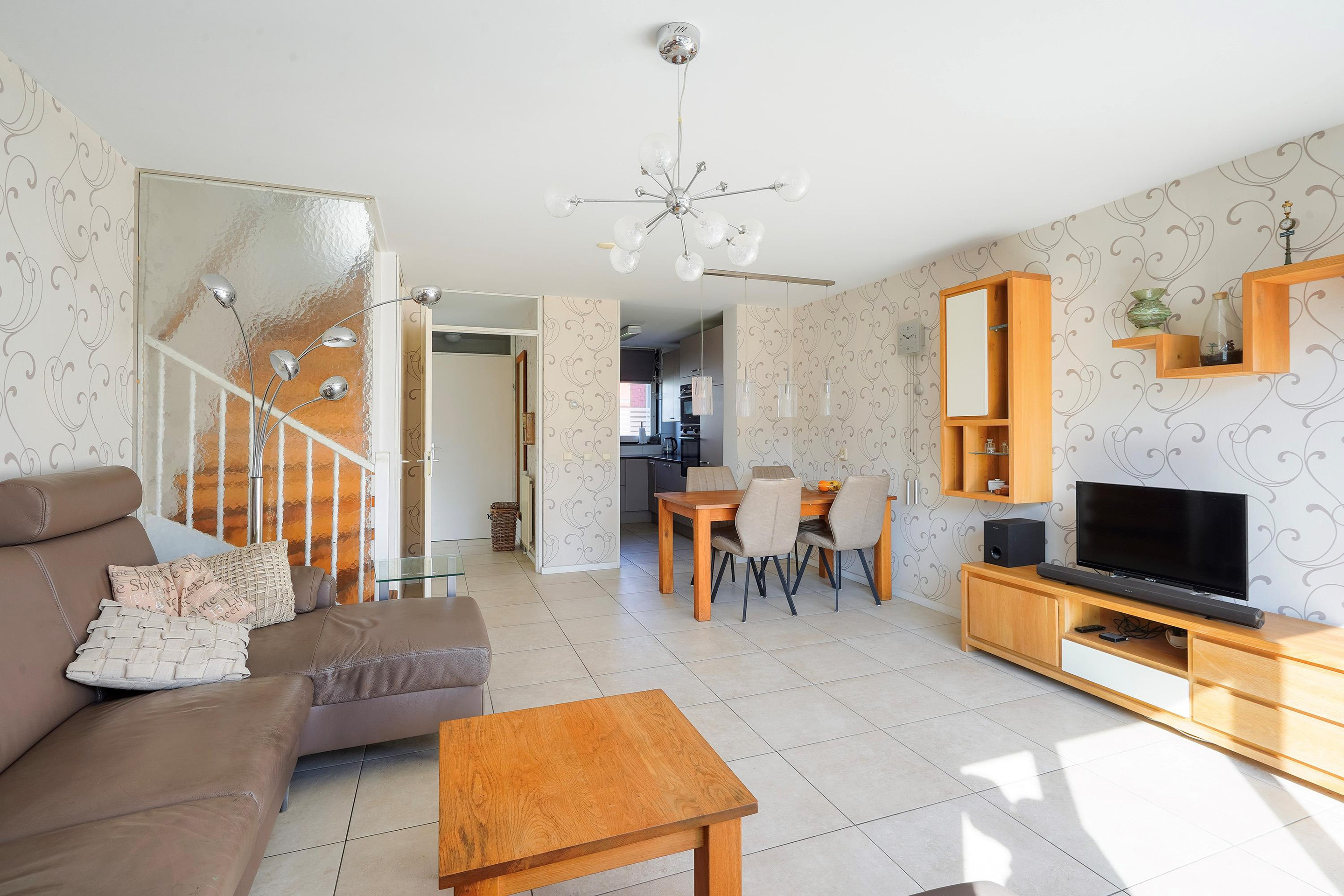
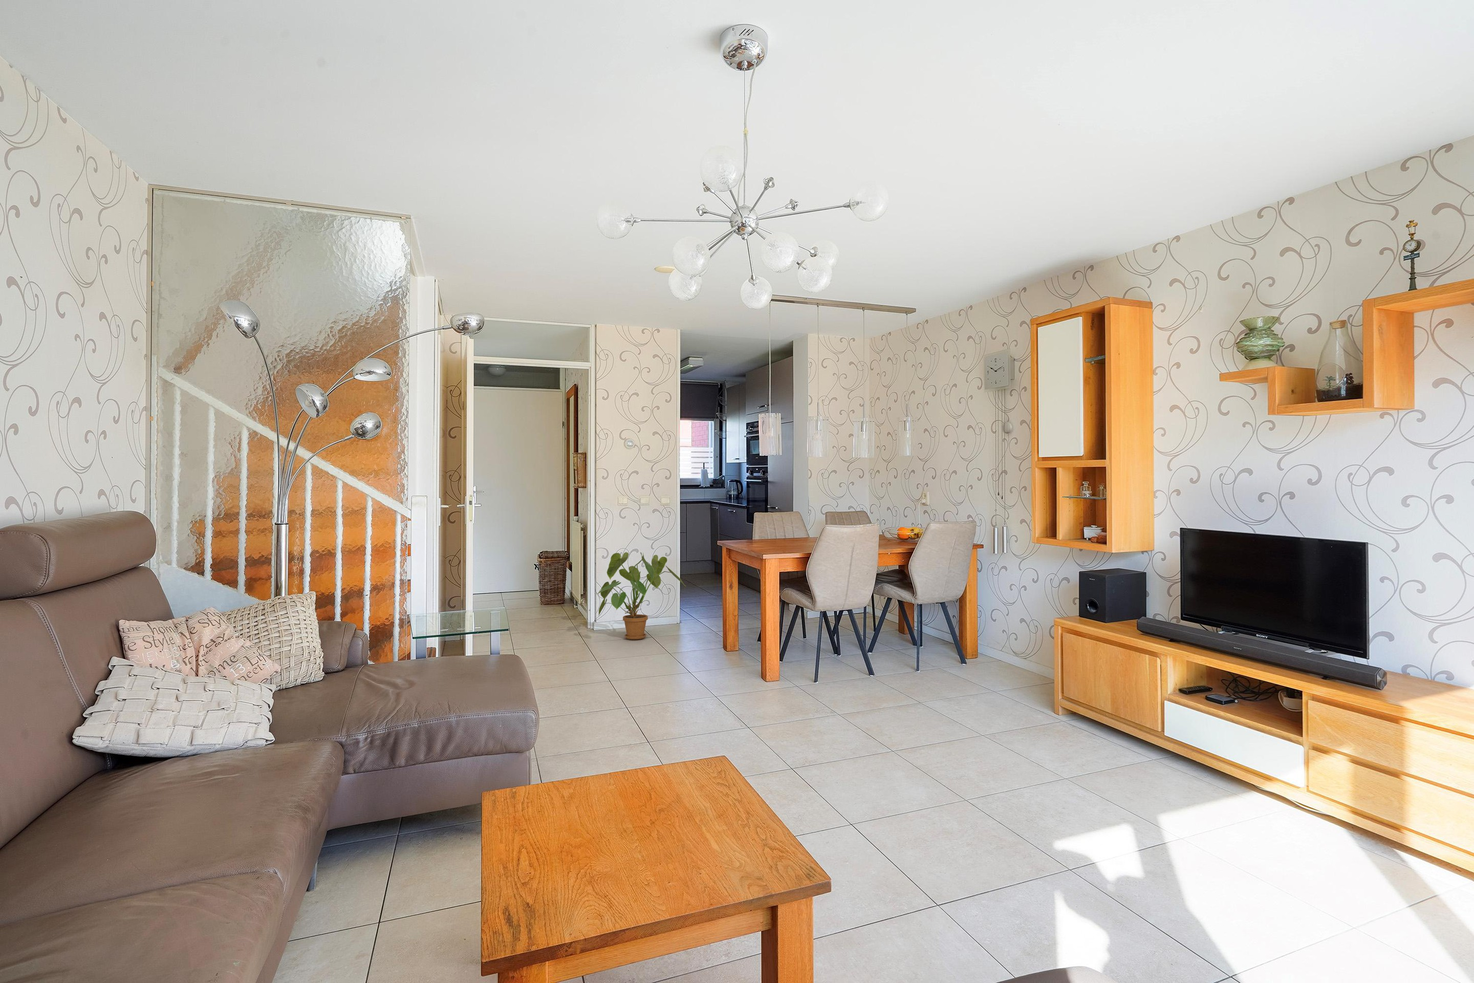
+ house plant (637, 592)
